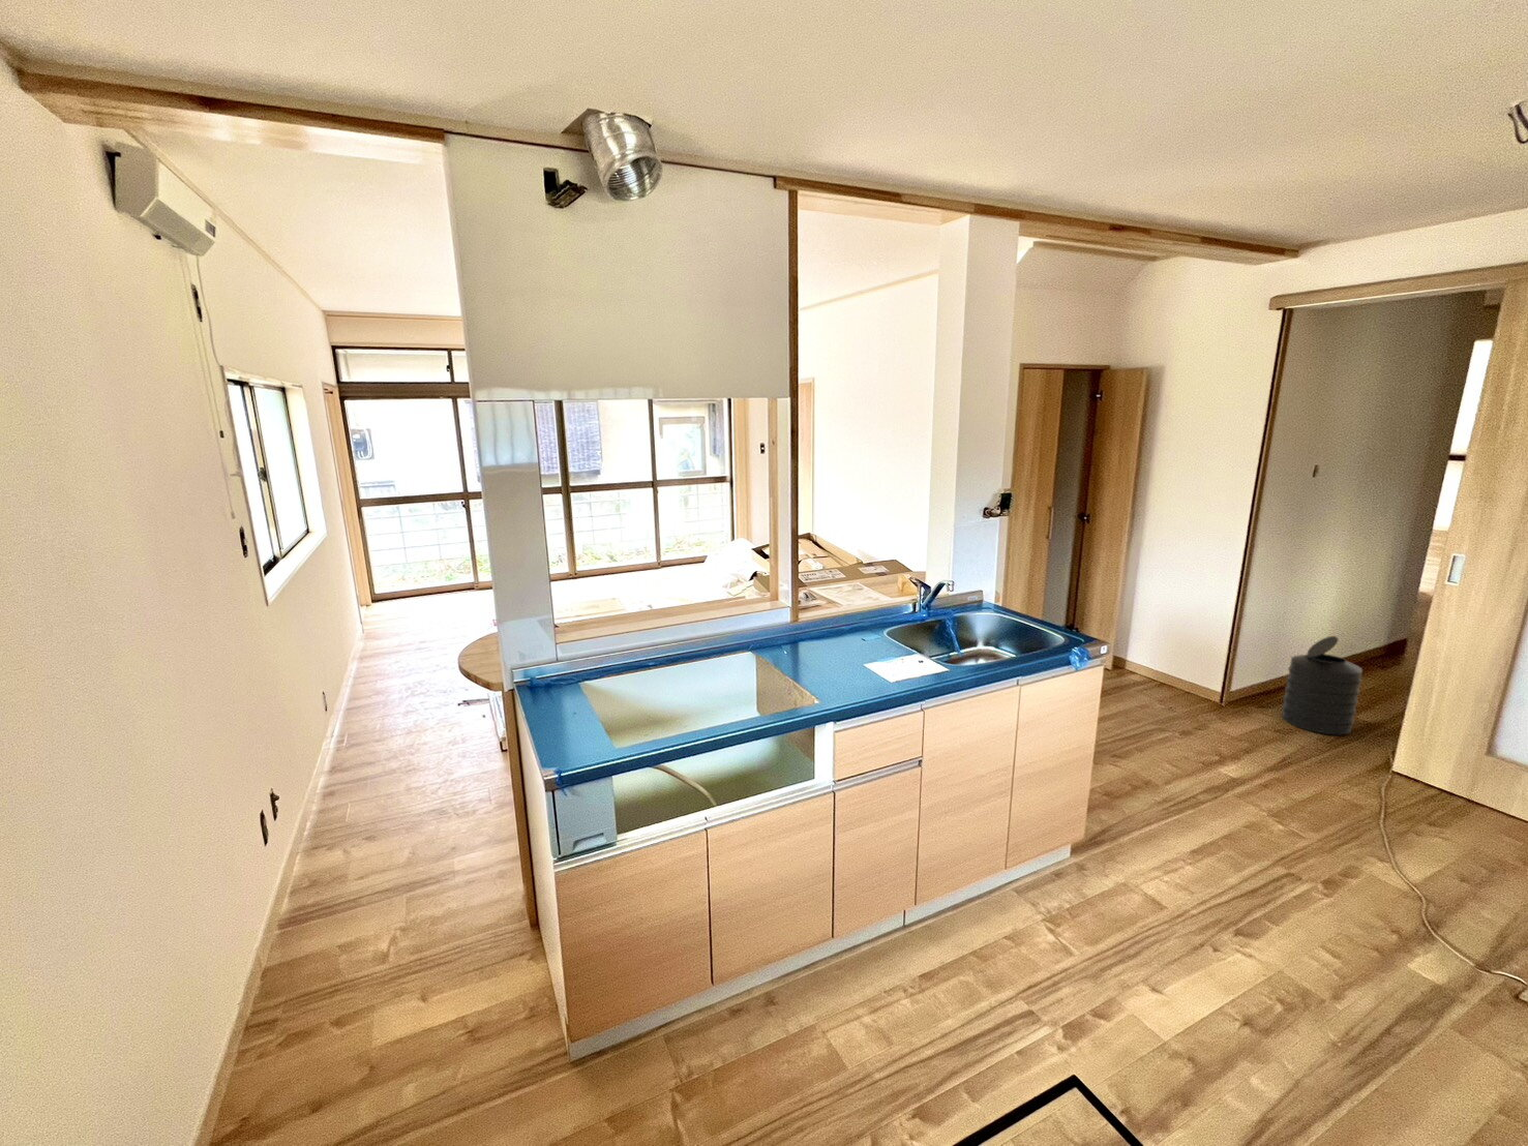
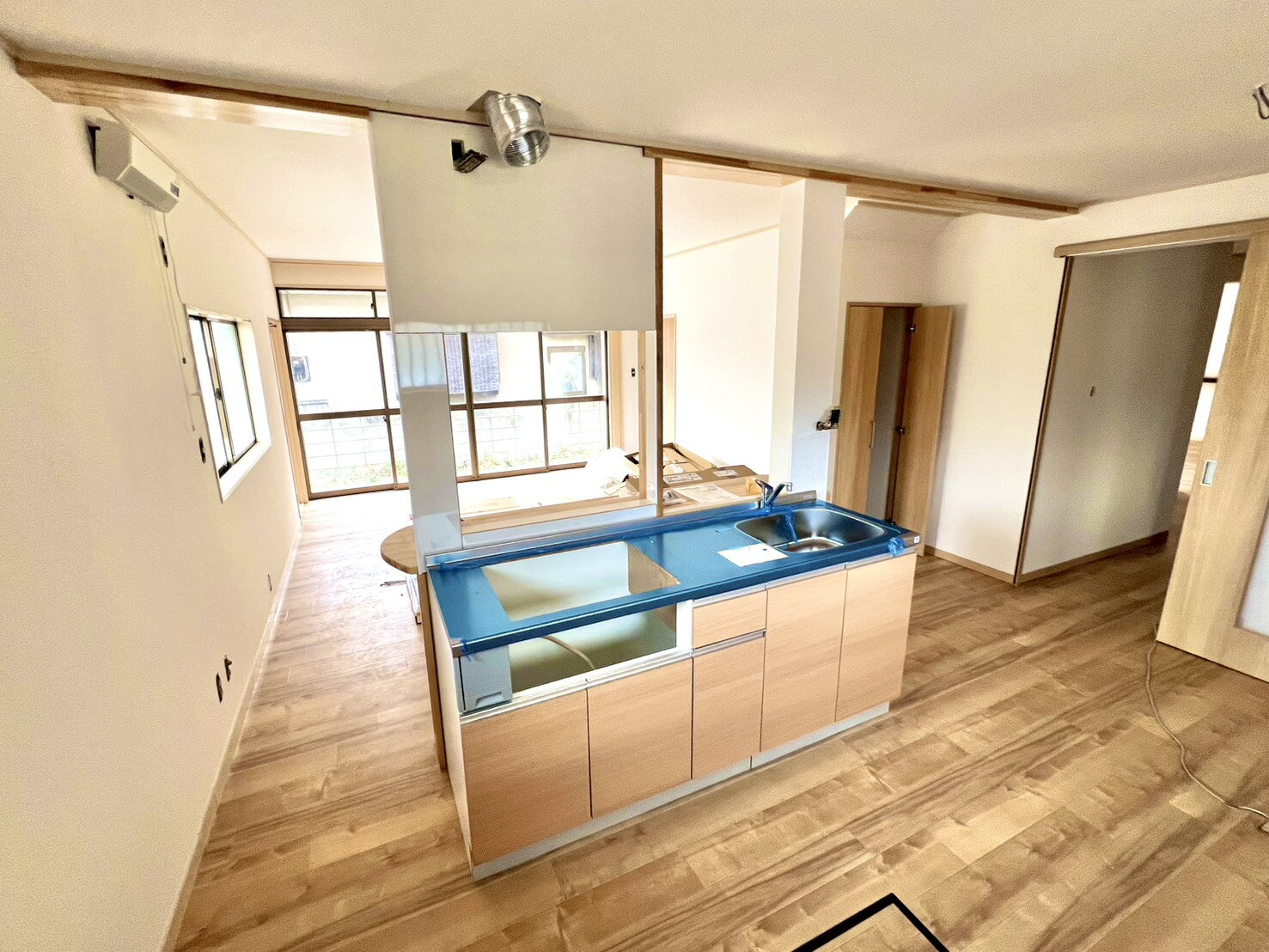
- trash can (1322, 679)
